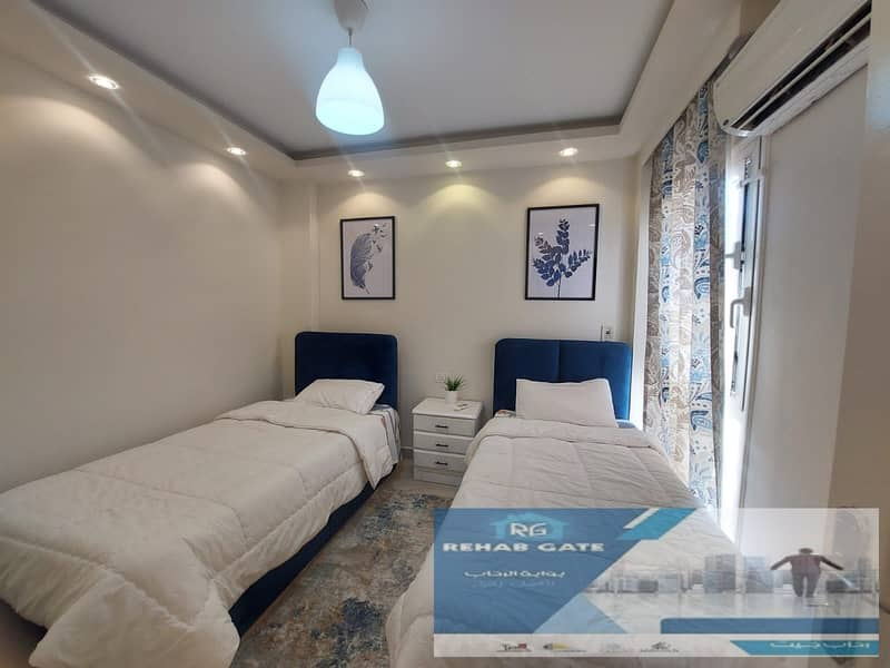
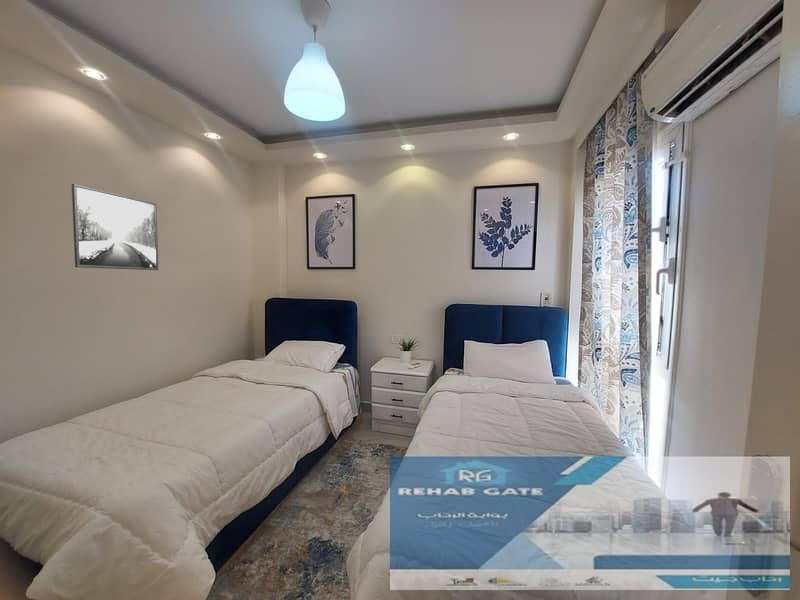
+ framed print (120, 232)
